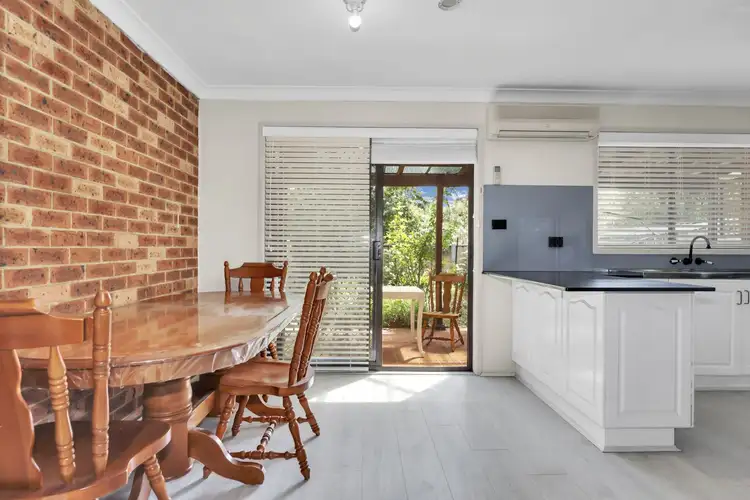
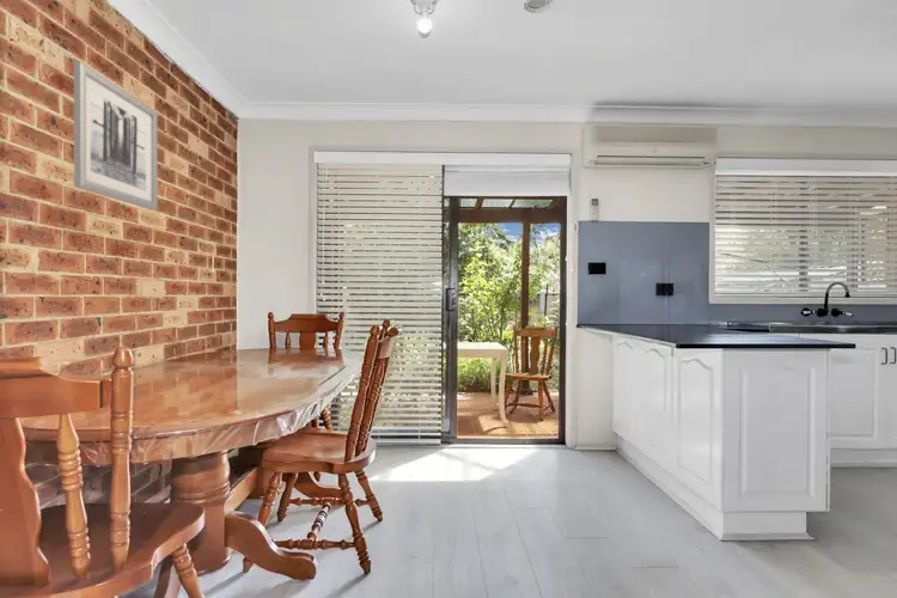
+ wall art (121, 145)
